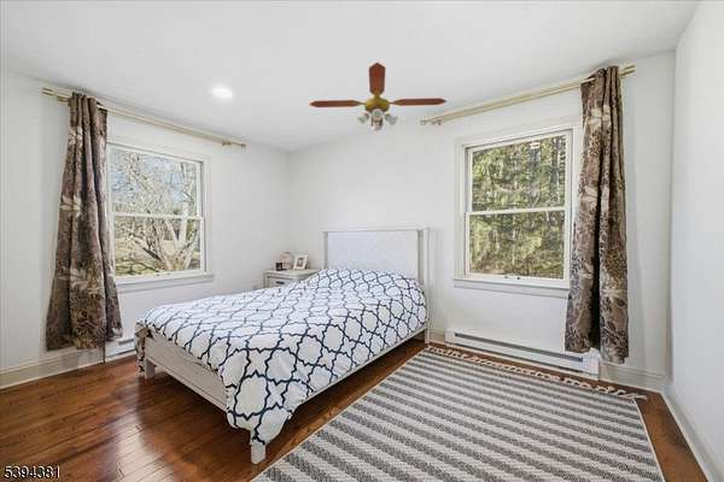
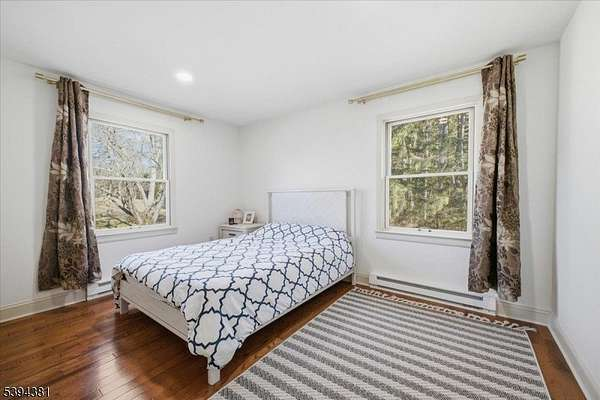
- ceiling fan (376, 107)
